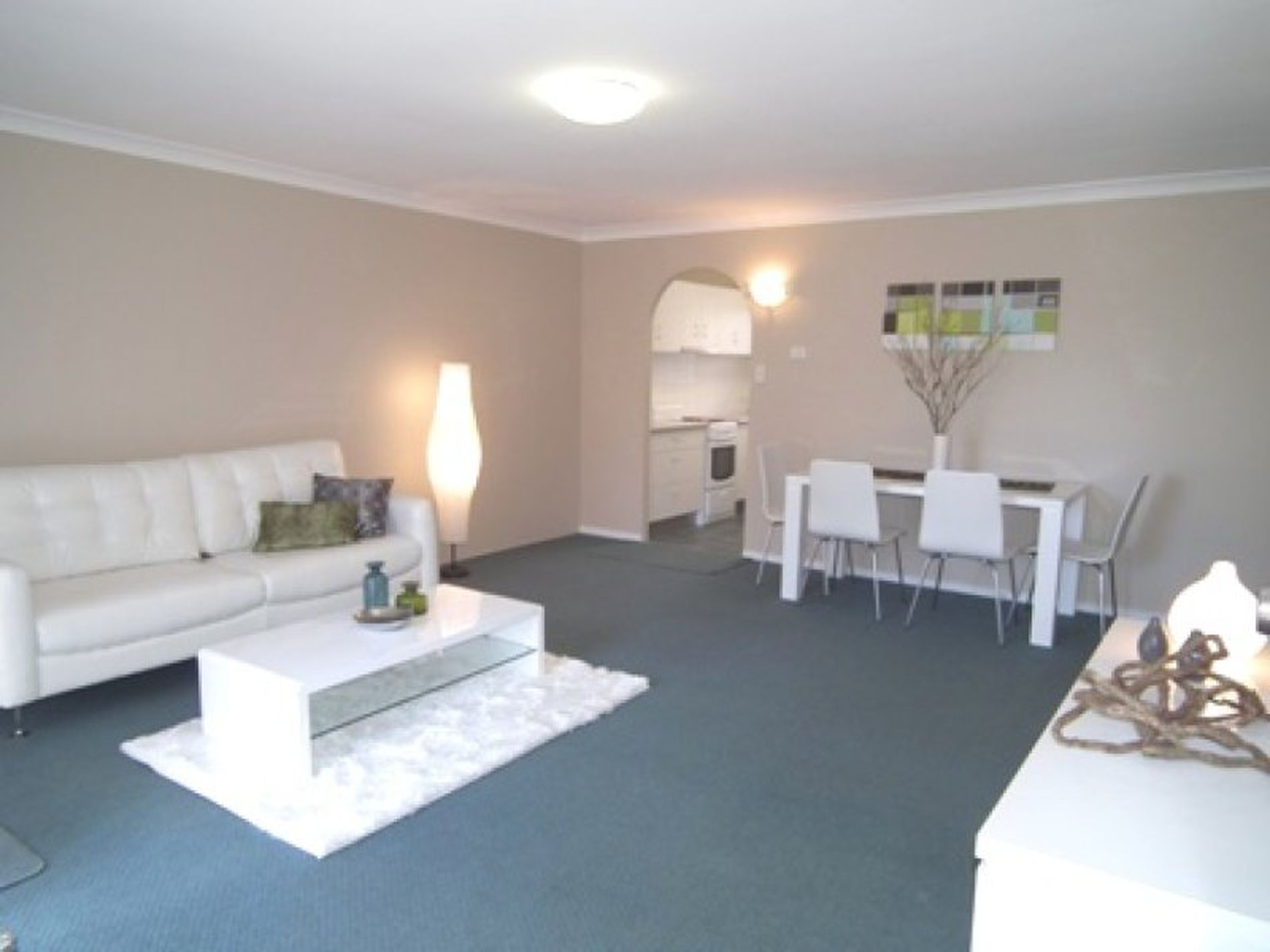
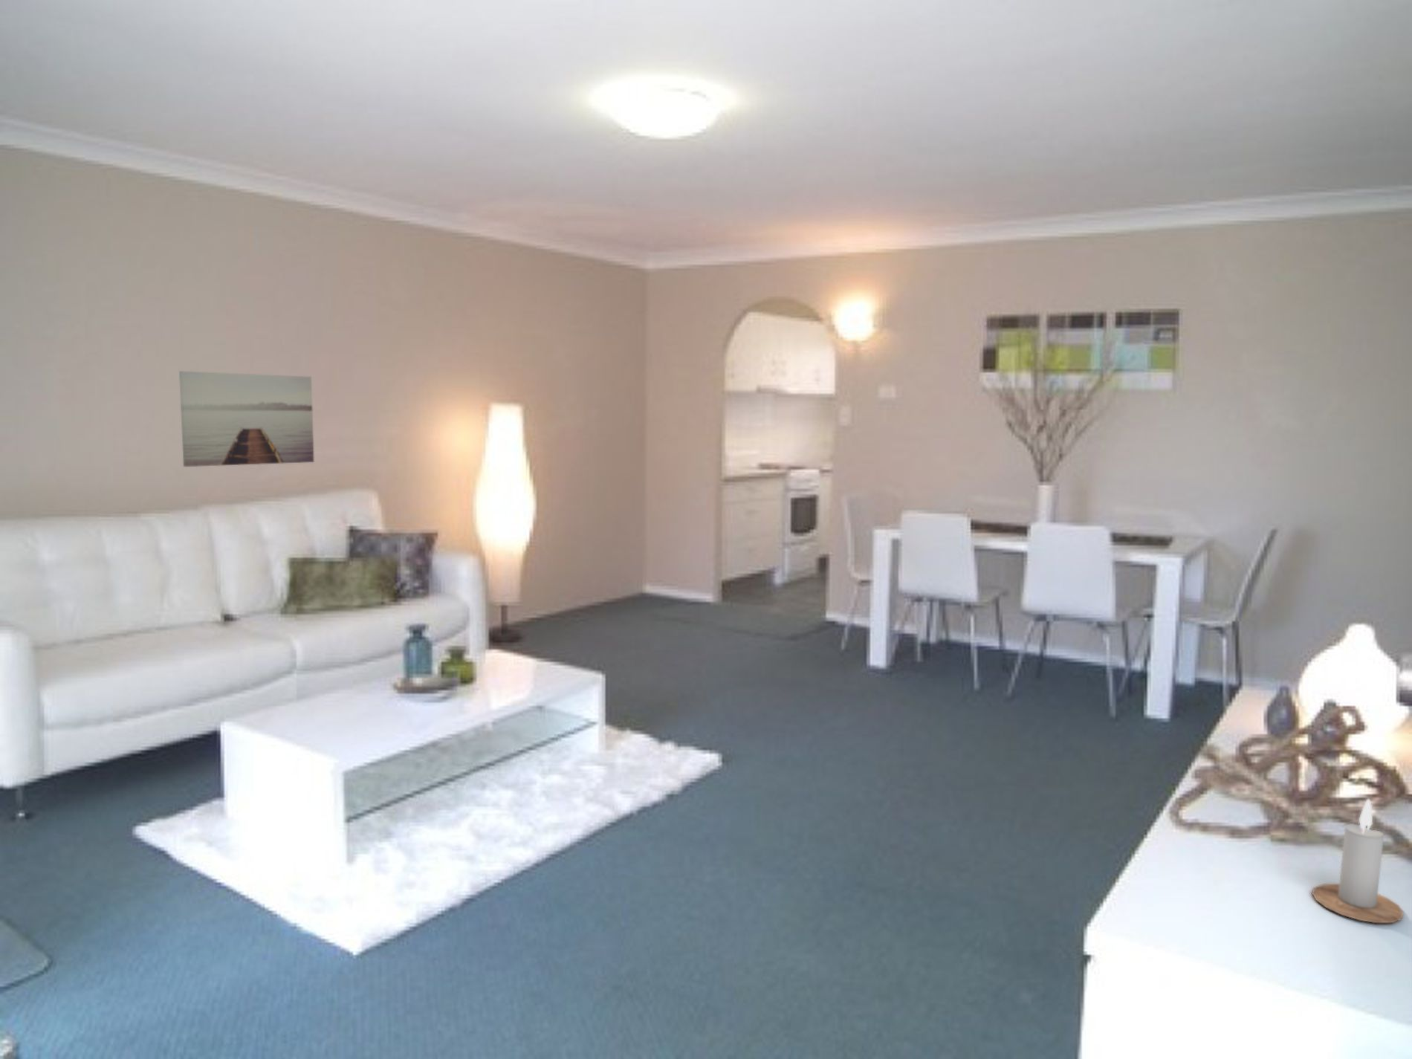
+ wall art (250, 419)
+ candle (1362, 851)
